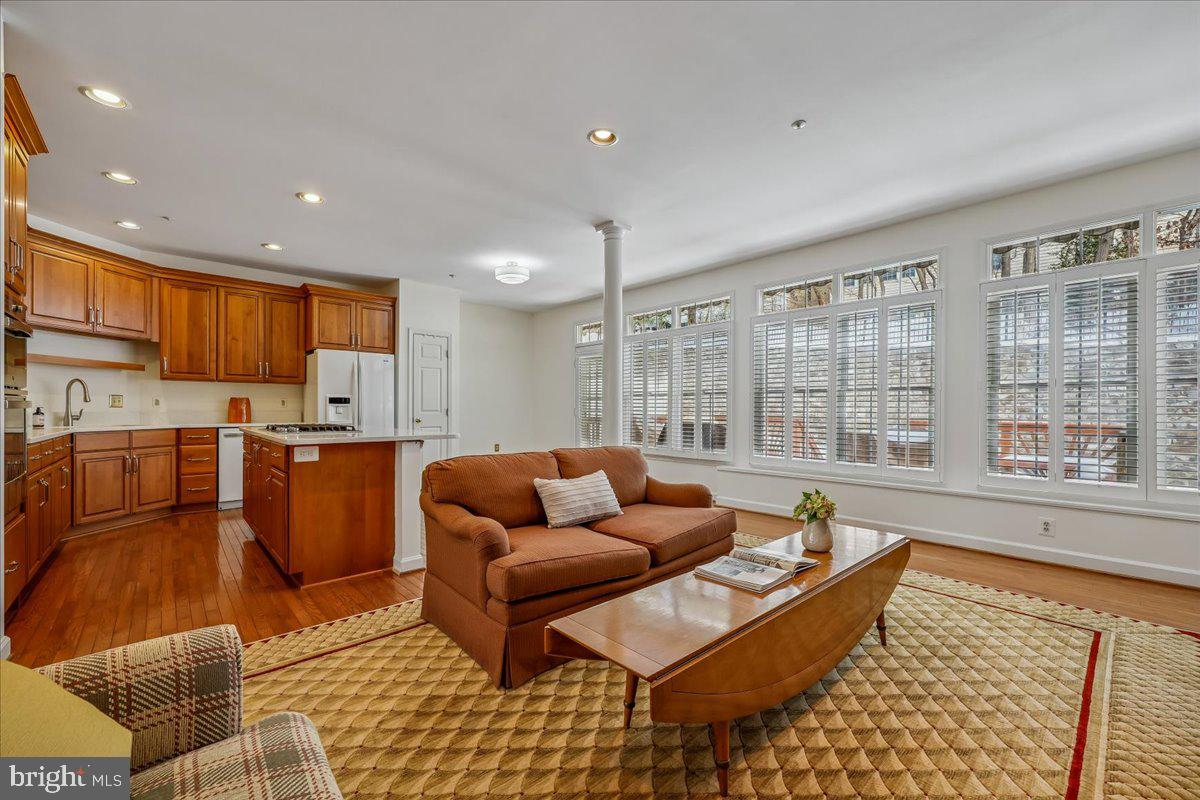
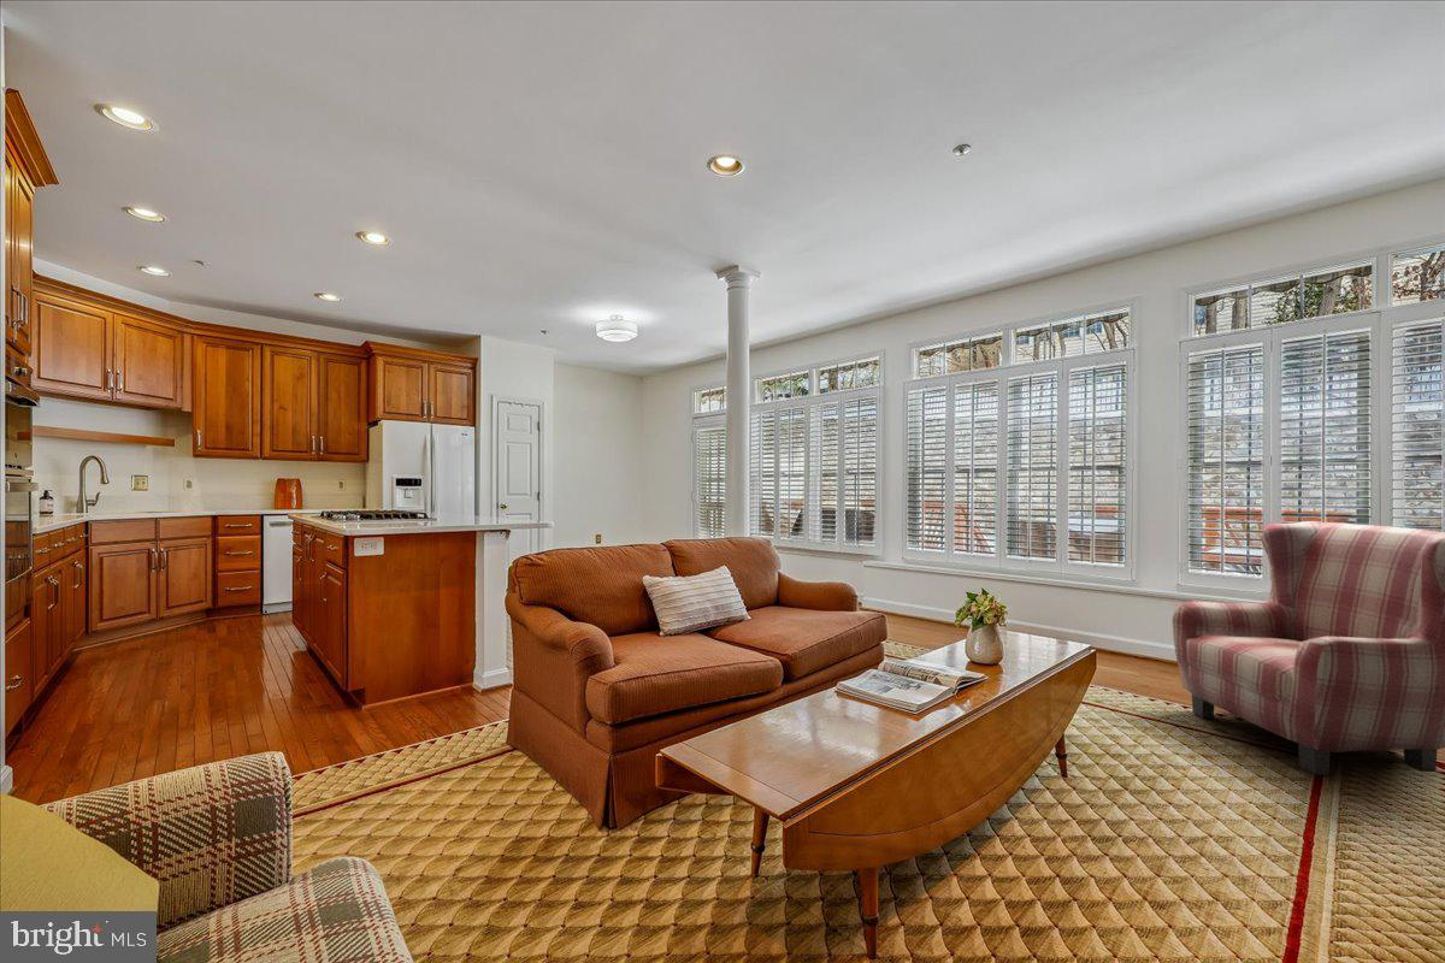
+ armchair (1313, 633)
